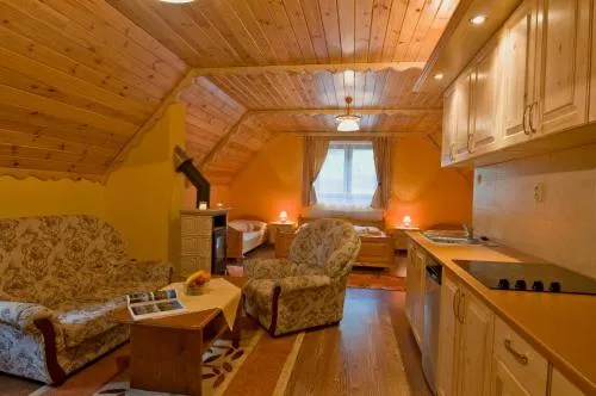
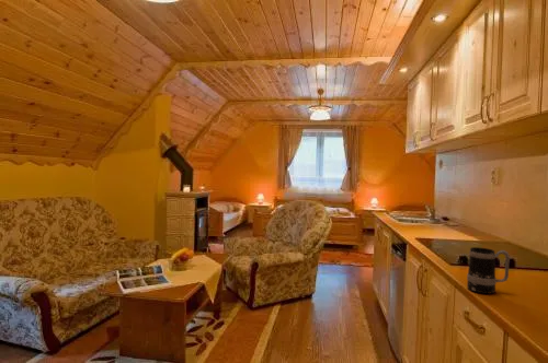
+ mug (488, 269)
